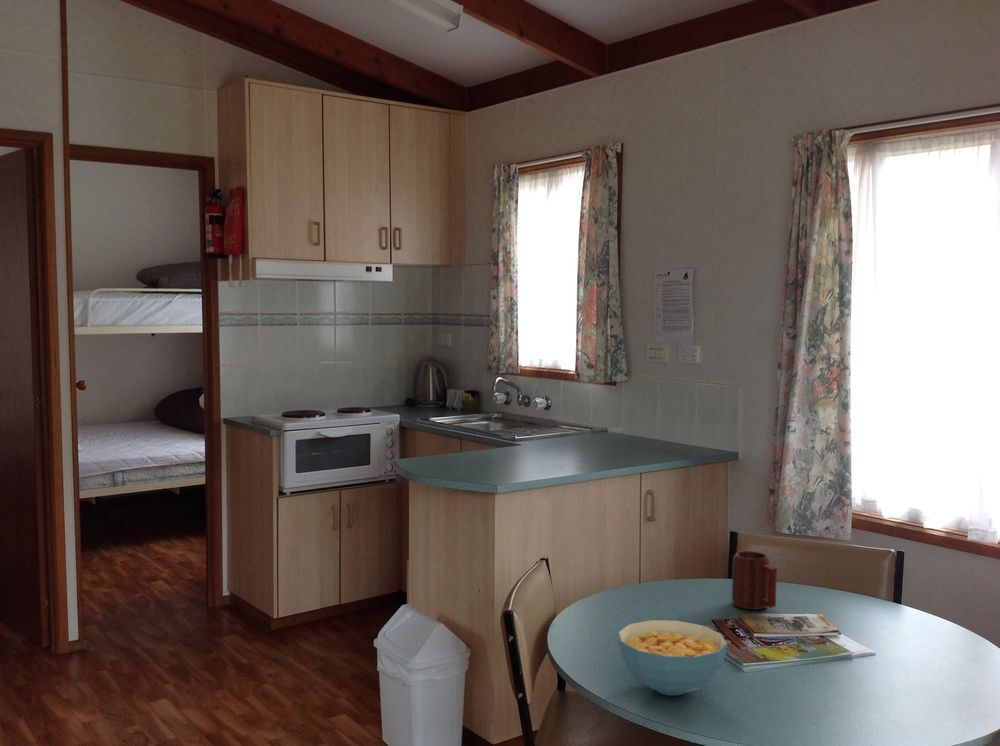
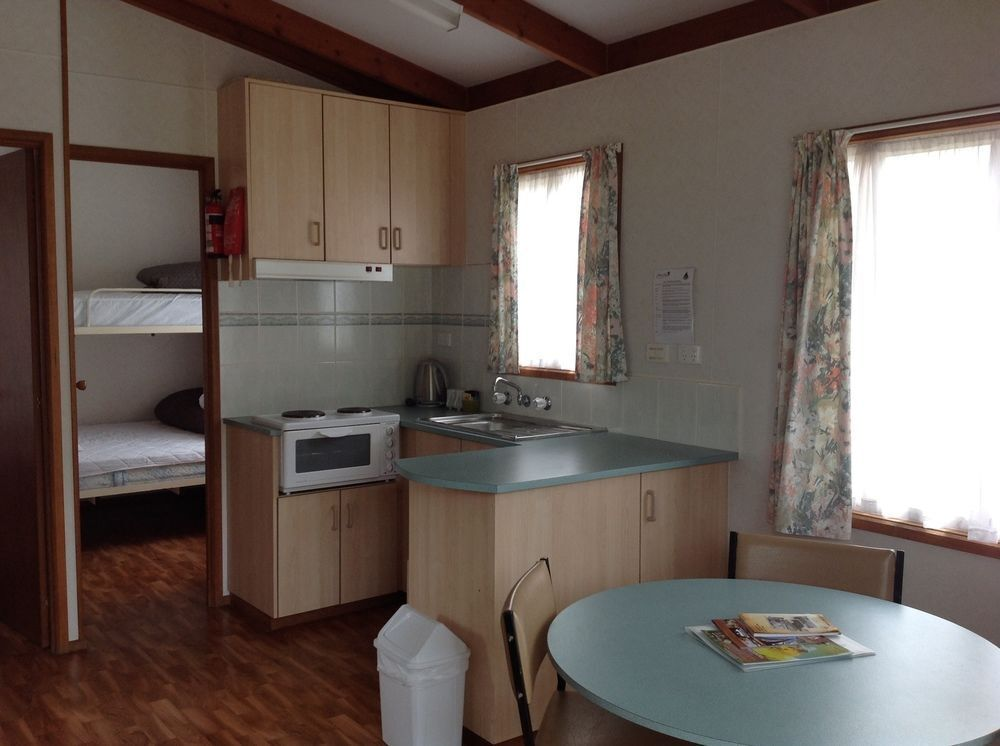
- mug (755, 581)
- cereal bowl (671, 663)
